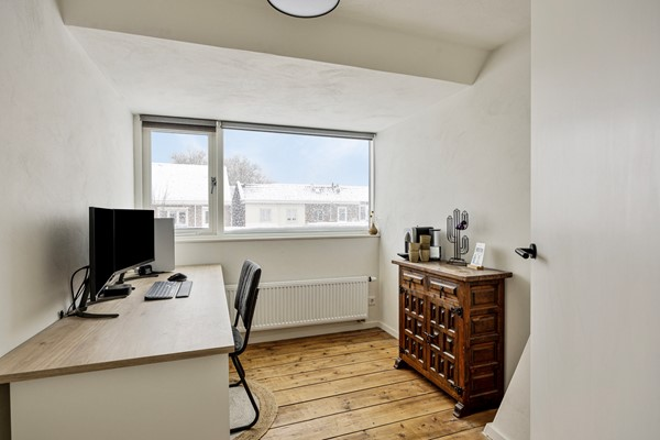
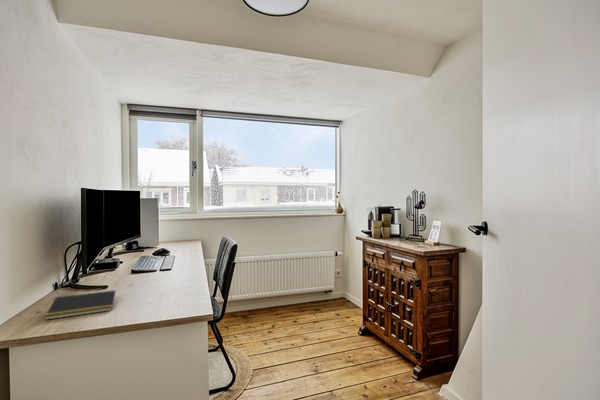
+ notepad (83, 303)
